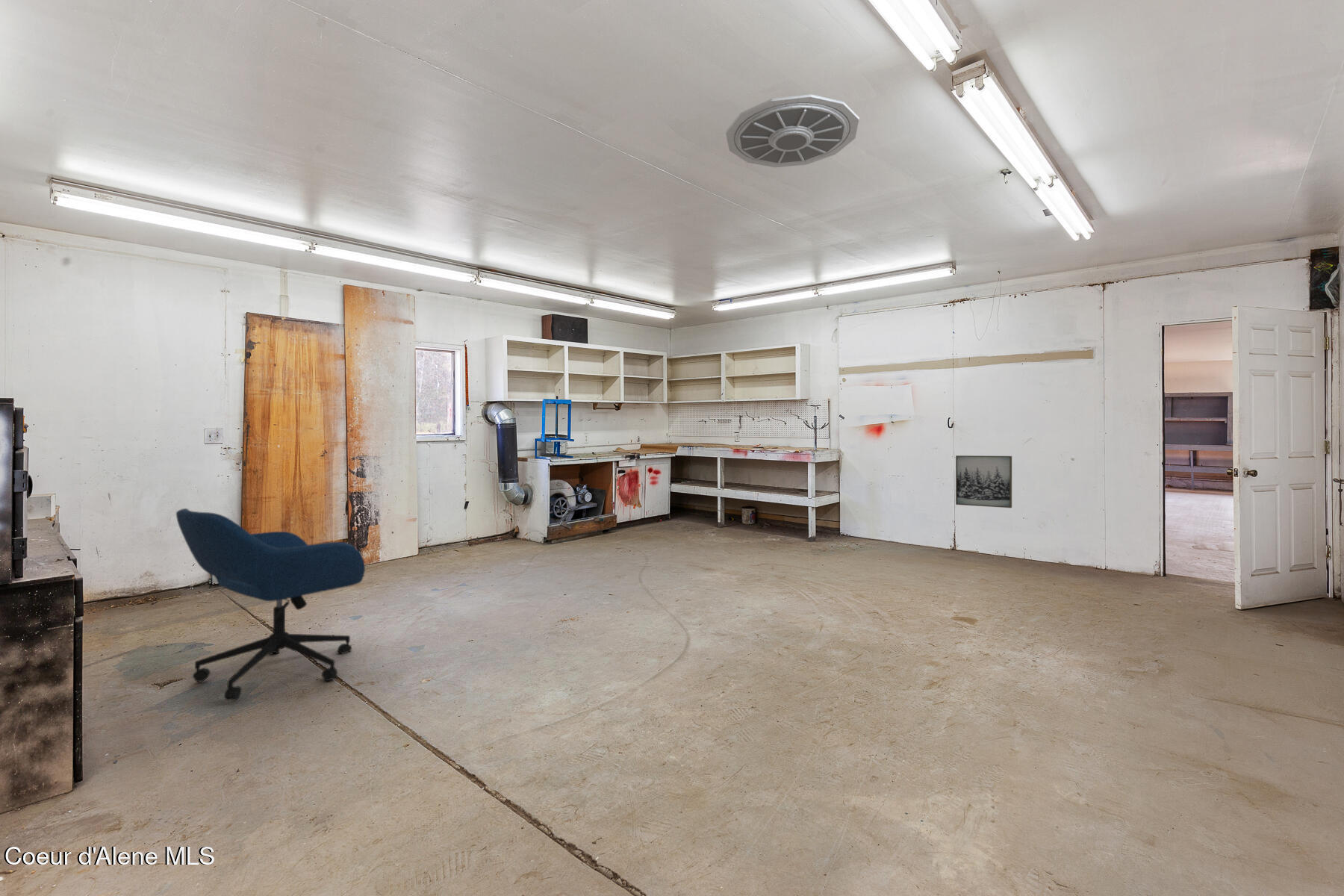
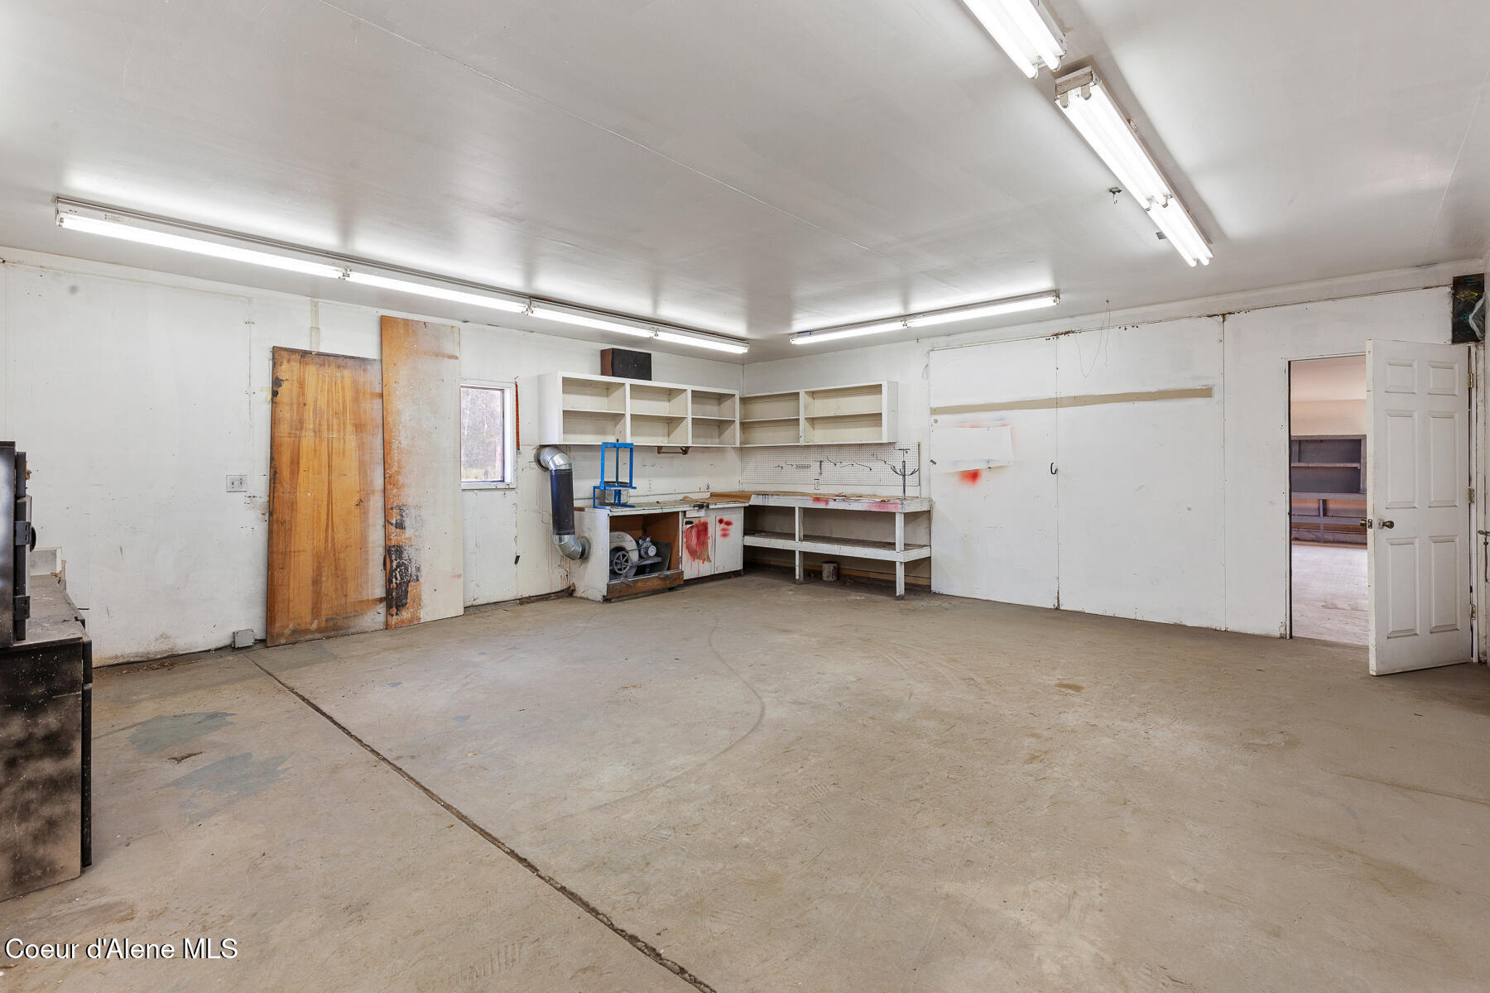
- wall art (983, 481)
- office chair (275, 589)
- ceiling vent (791, 137)
